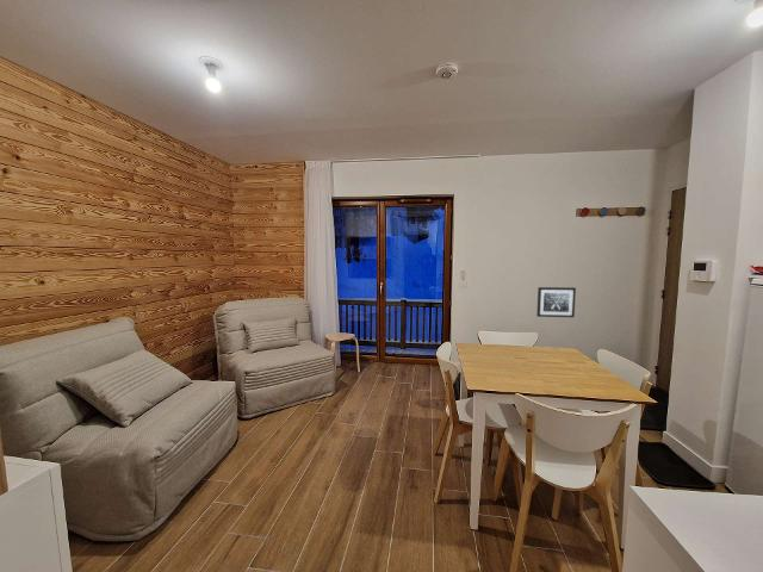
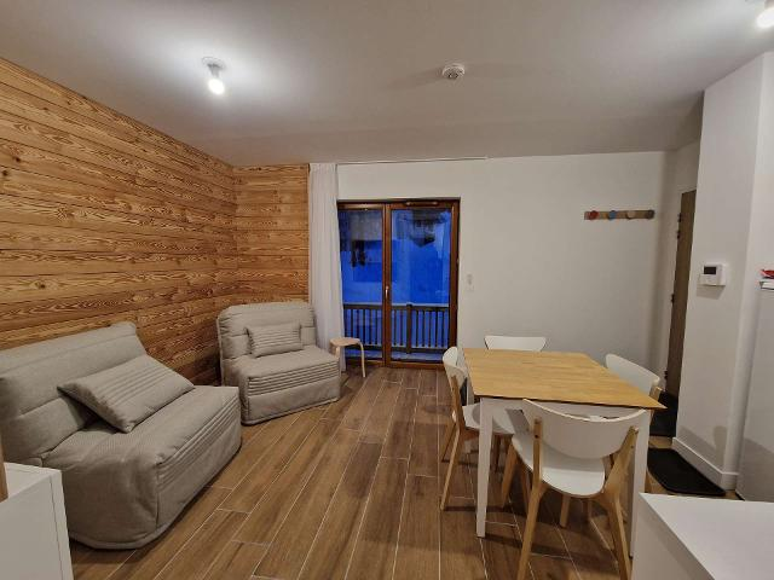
- wall art (556, 301)
